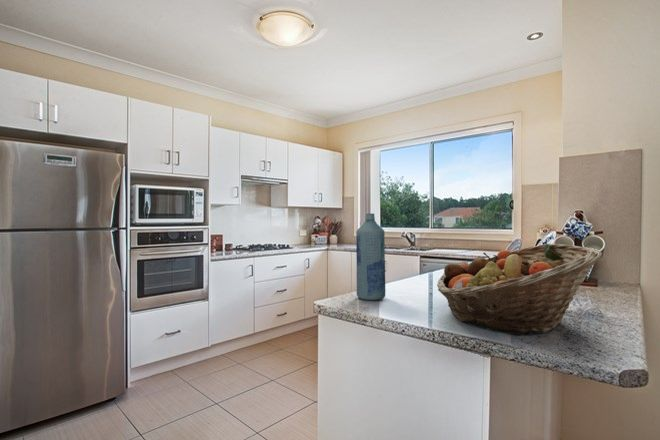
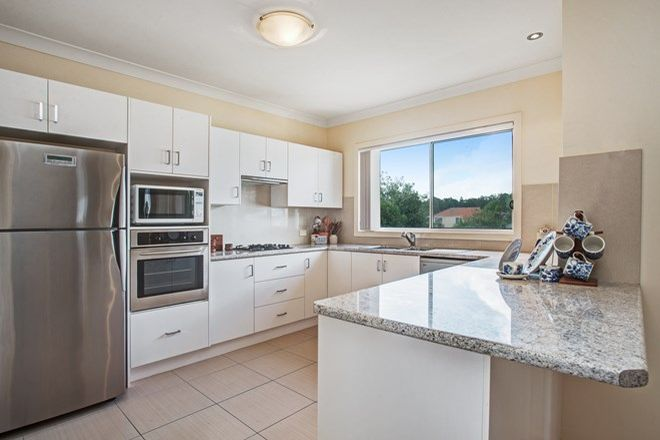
- fruit basket (508, 280)
- bottle (370, 255)
